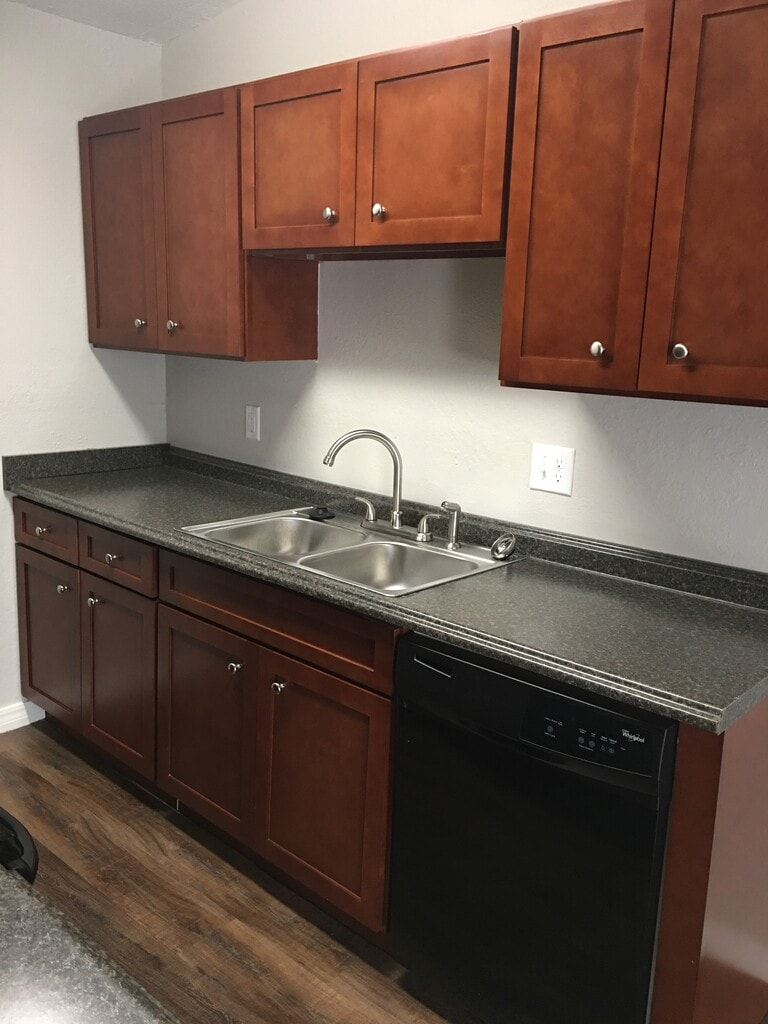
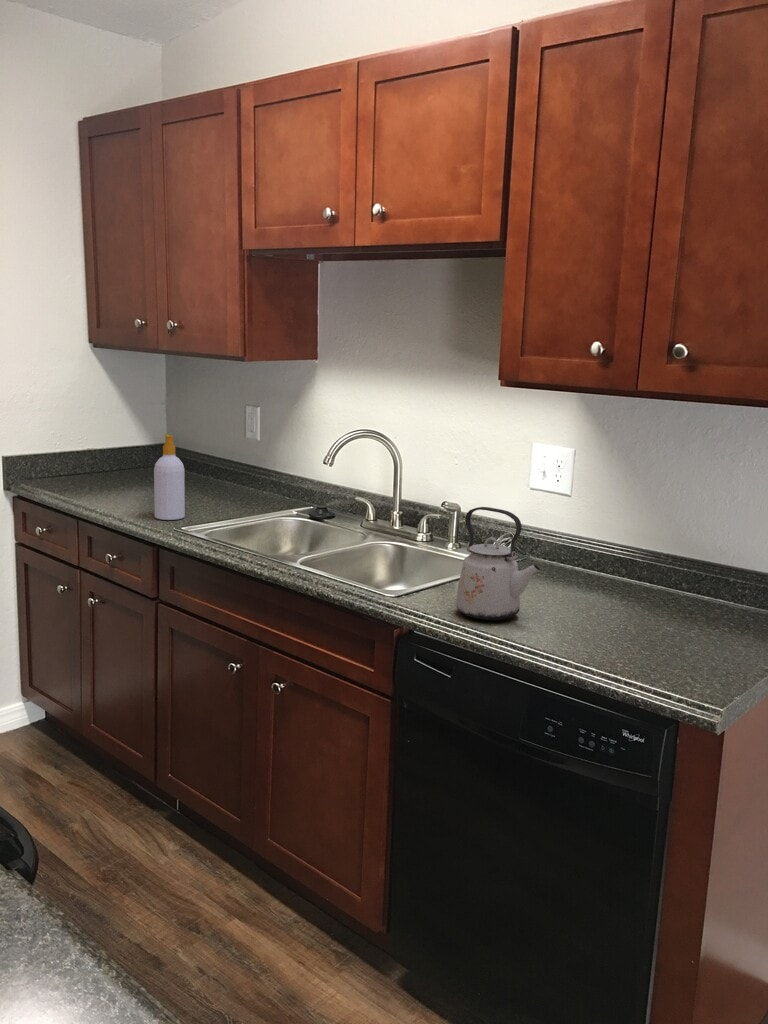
+ soap bottle (169, 476)
+ kettle (500, 564)
